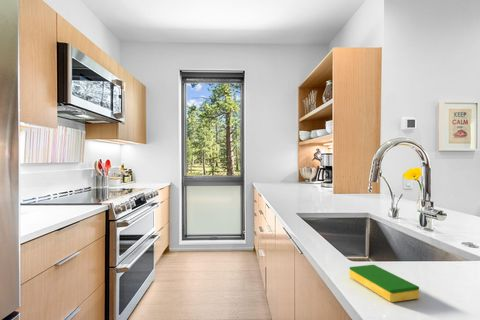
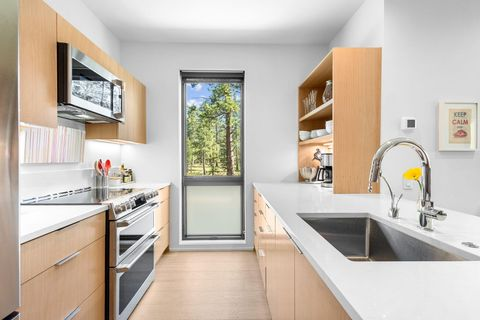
- dish sponge (381, 281)
